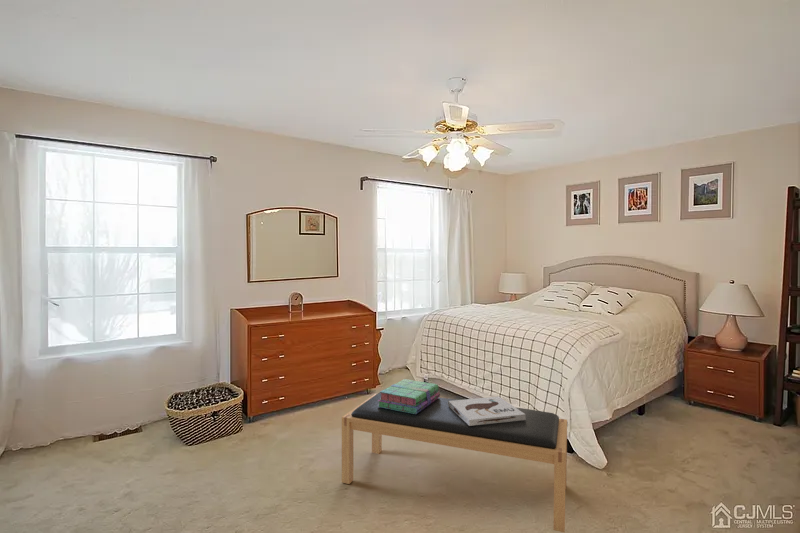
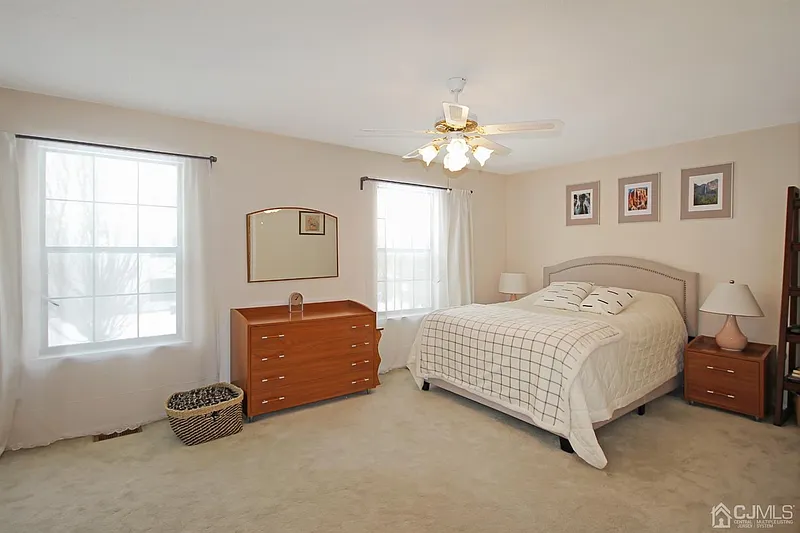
- bench (453, 446)
- stack of books (409, 394)
- decorative box (485, 409)
